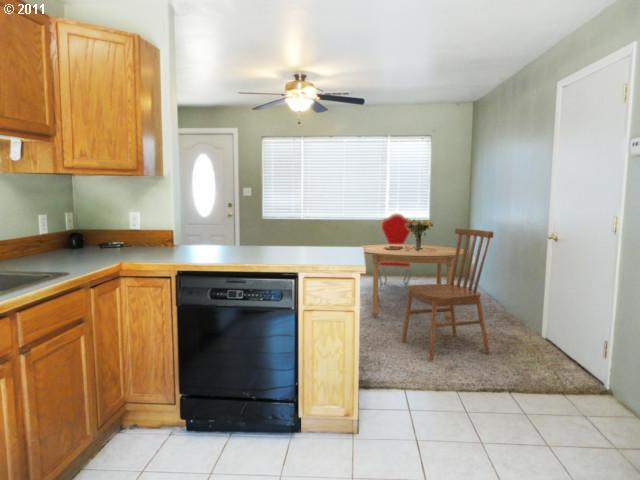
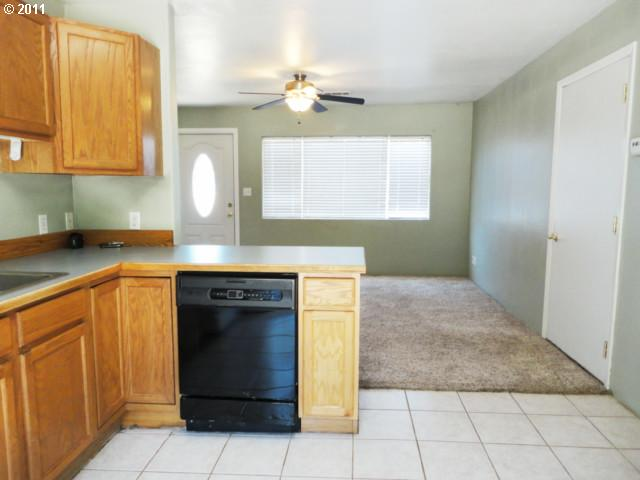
- dining chair (446, 289)
- dining chair (395, 243)
- bouquet (417, 233)
- dining table (409, 262)
